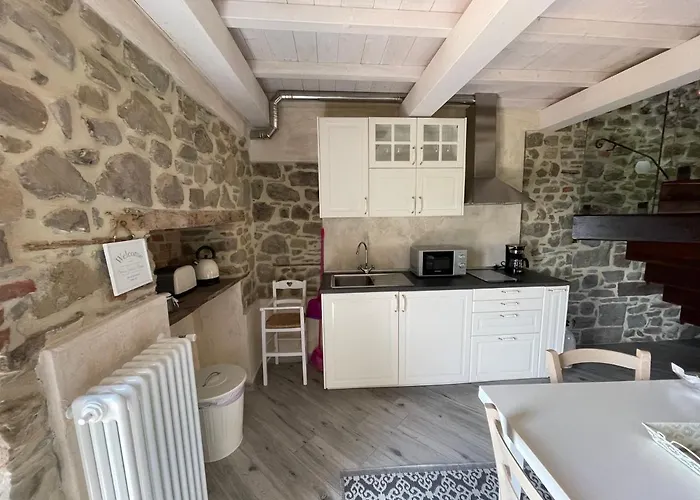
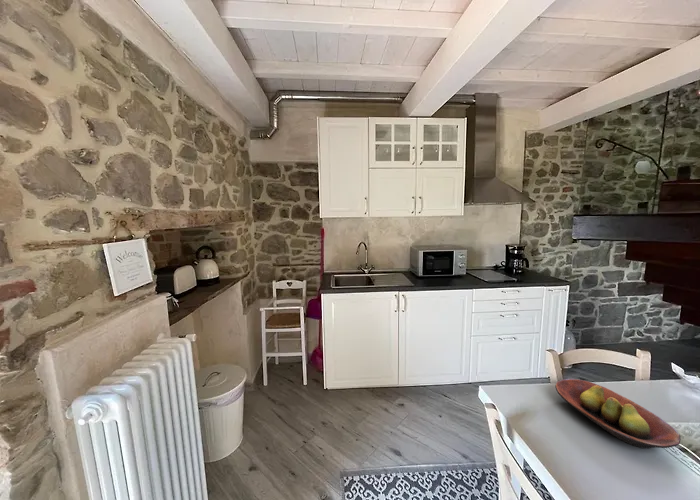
+ fruit bowl (609, 408)
